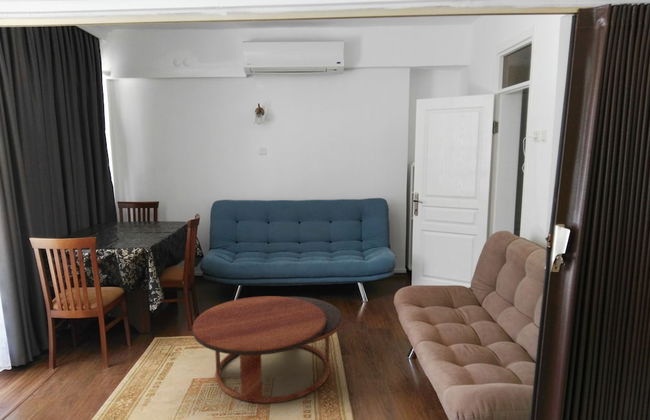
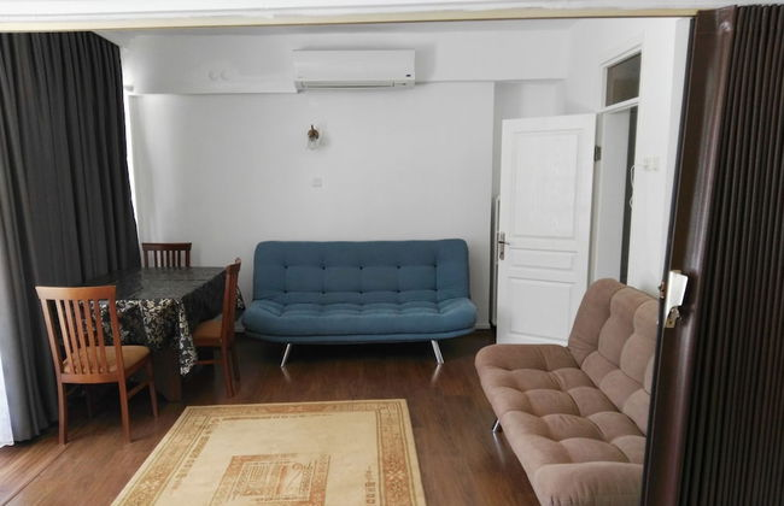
- coffee table (271, 342)
